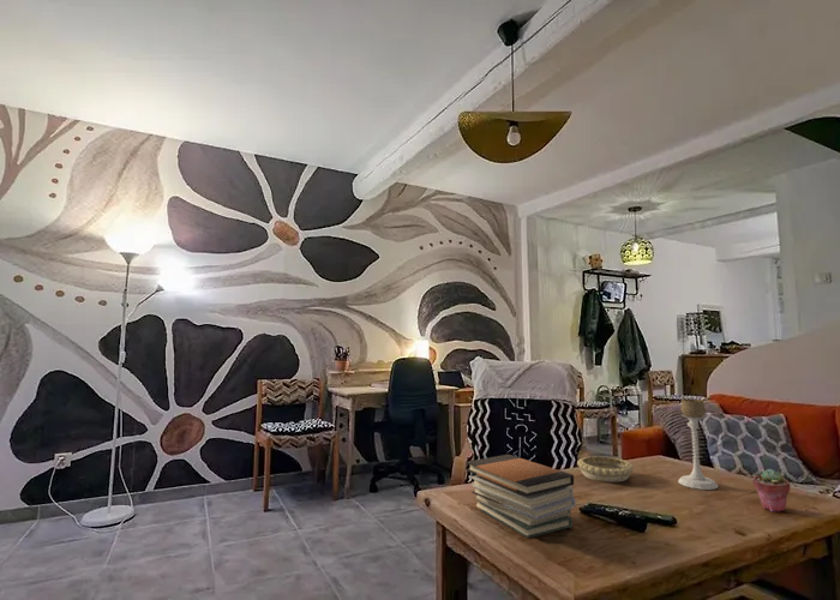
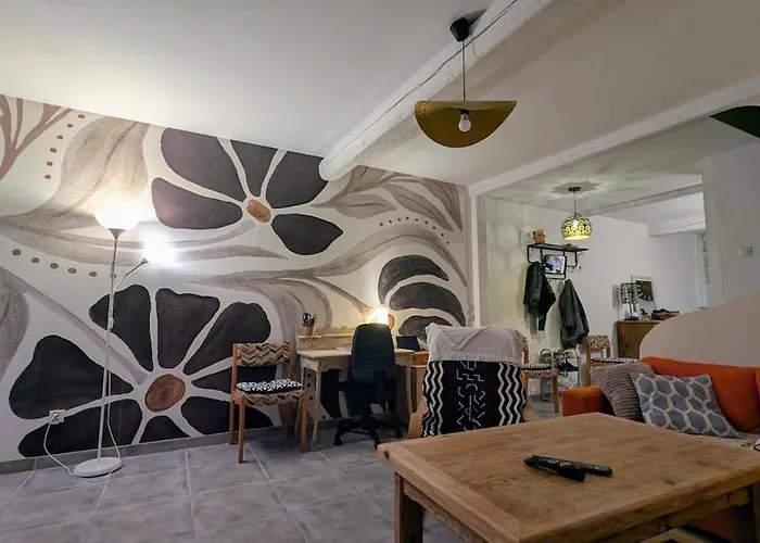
- candle holder (695, 440)
- potted succulent (772, 487)
- decorative bowl (605, 468)
- book stack (518, 492)
